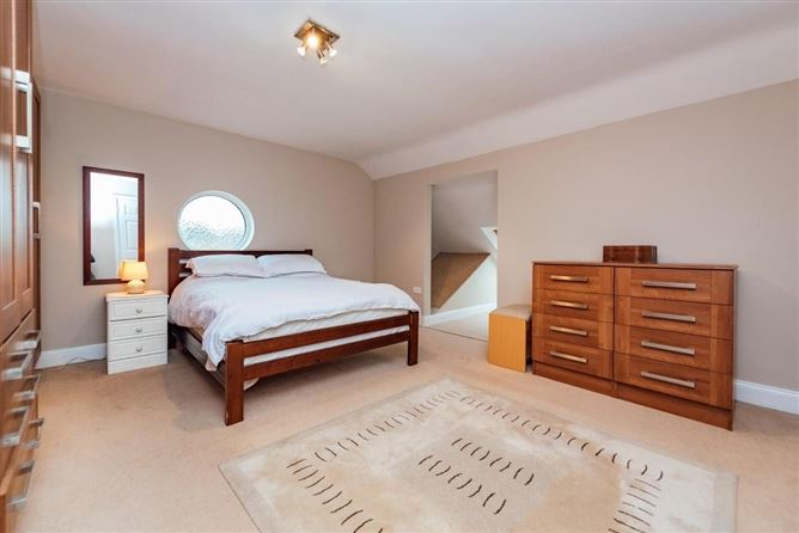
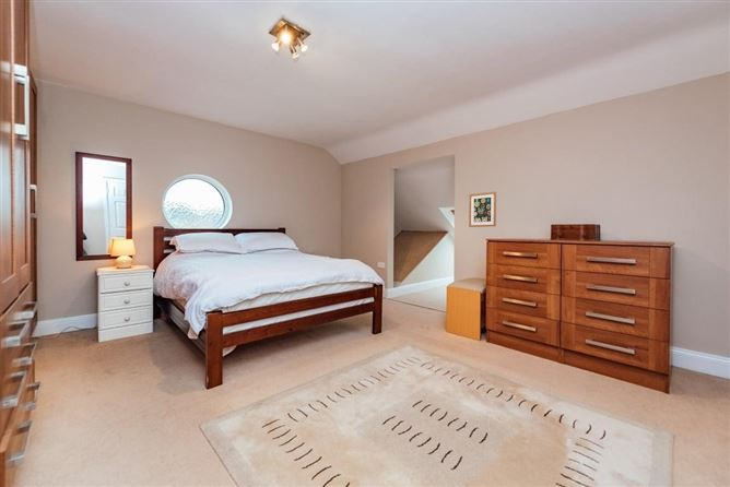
+ wall art (482, 210)
